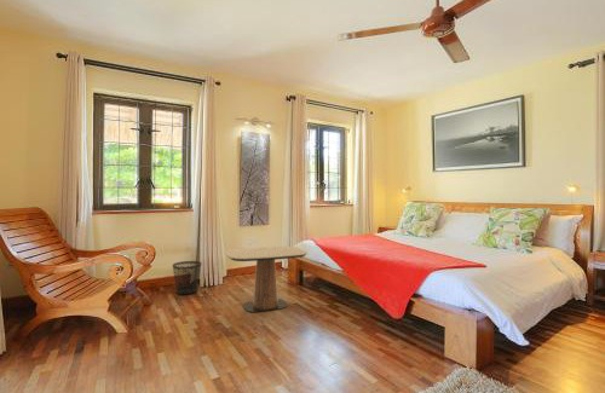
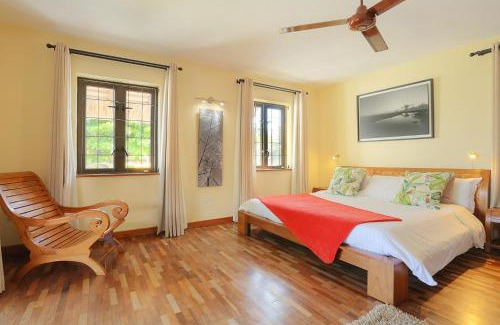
- side table (265, 278)
- wastebasket (186, 278)
